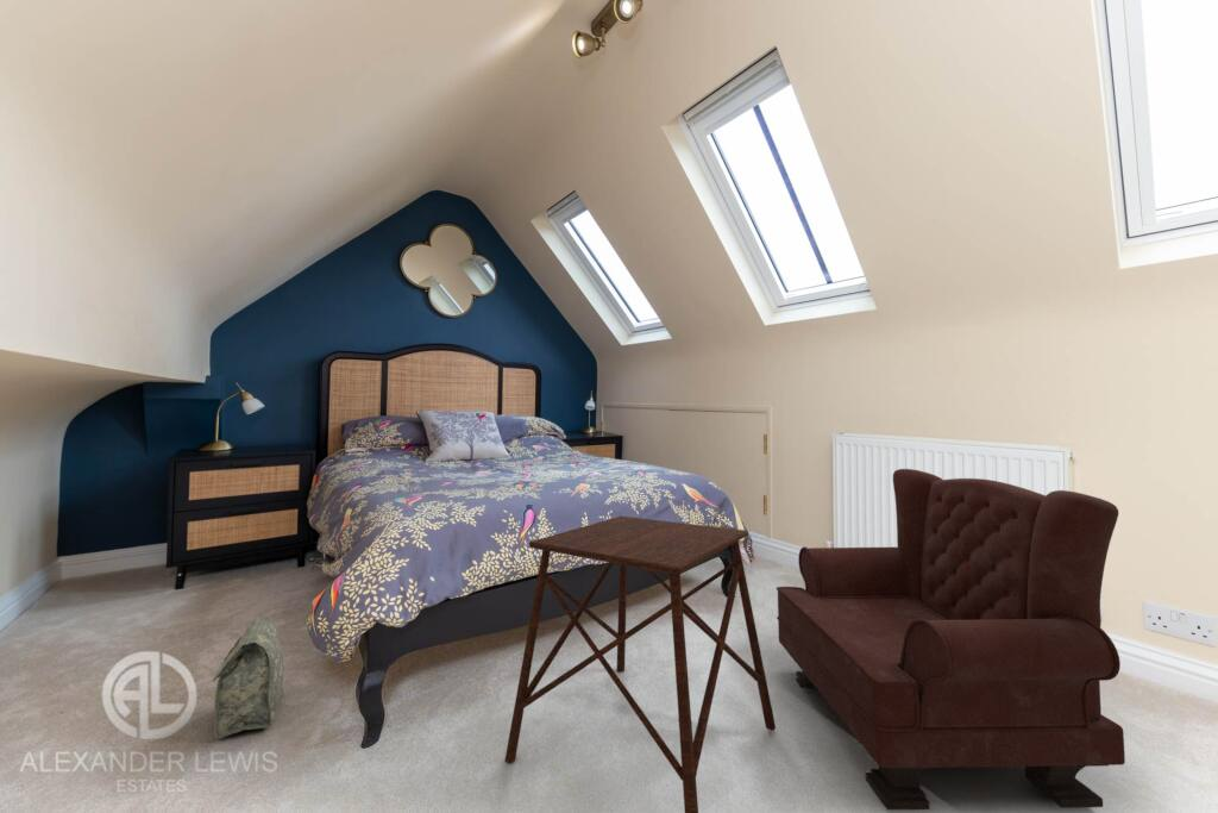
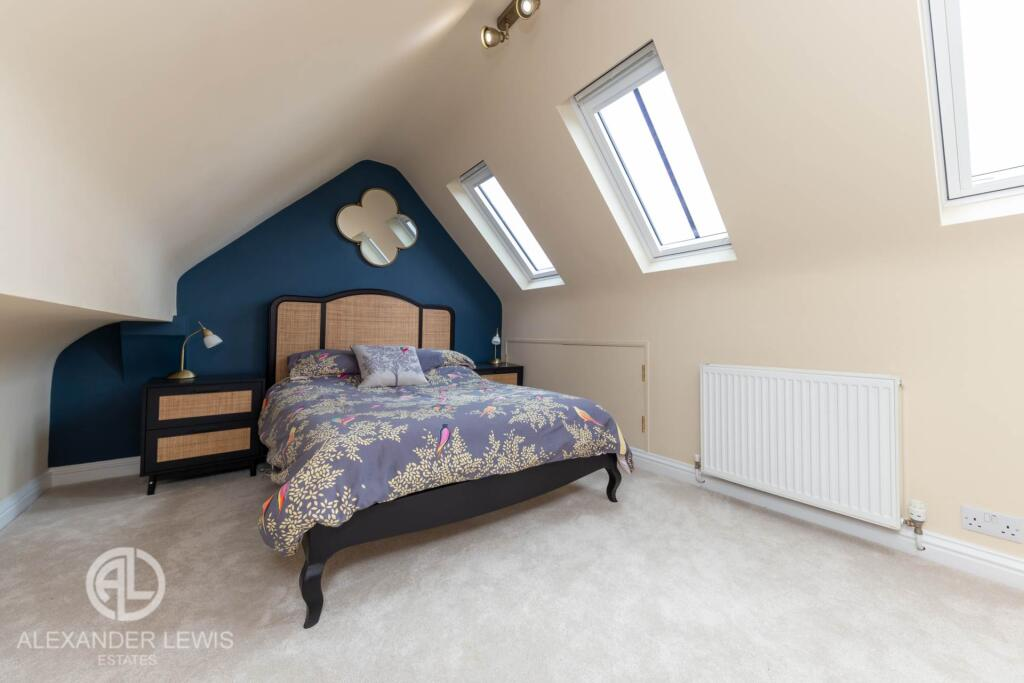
- armchair (915, 601)
- bag (251, 670)
- side table (641, 628)
